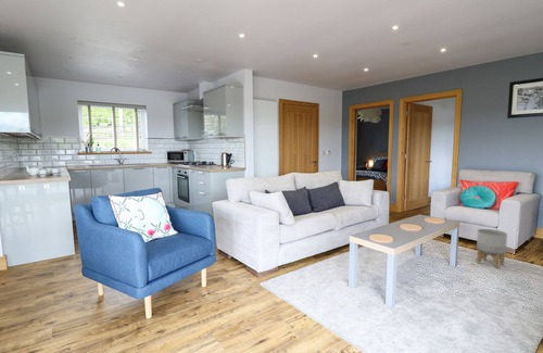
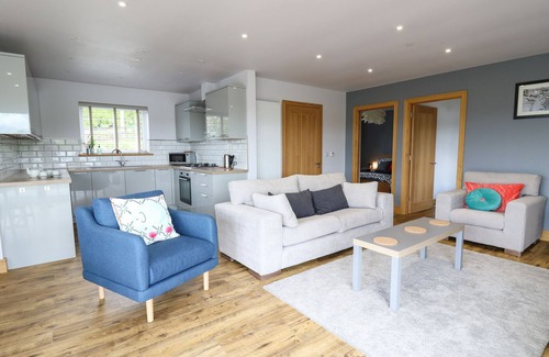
- planter (491, 248)
